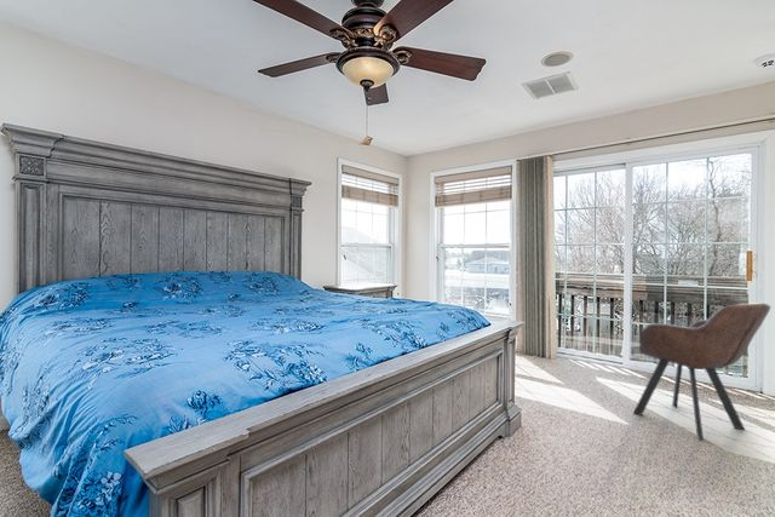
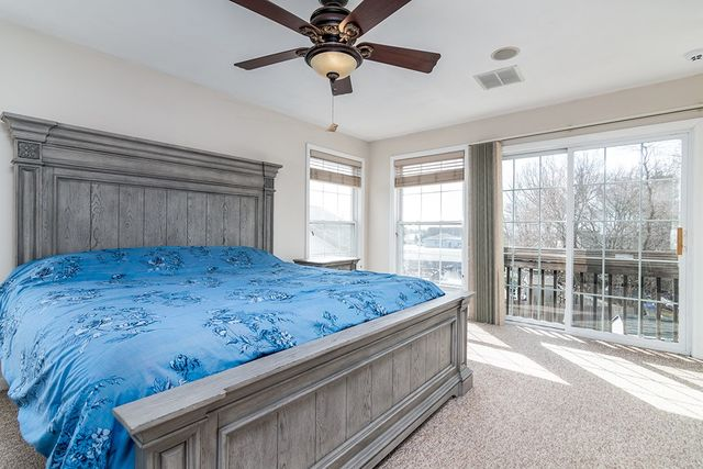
- armchair (696, 361)
